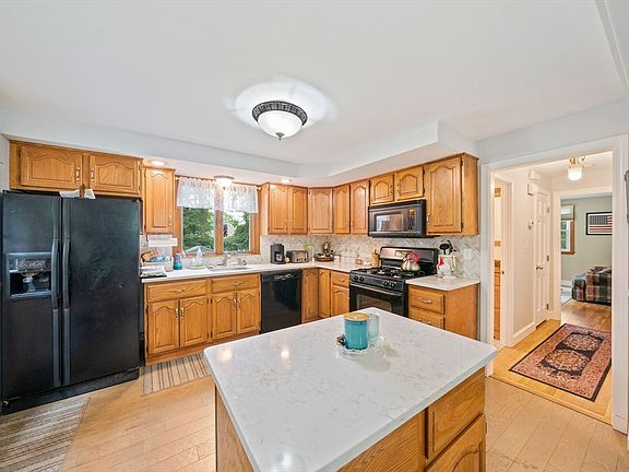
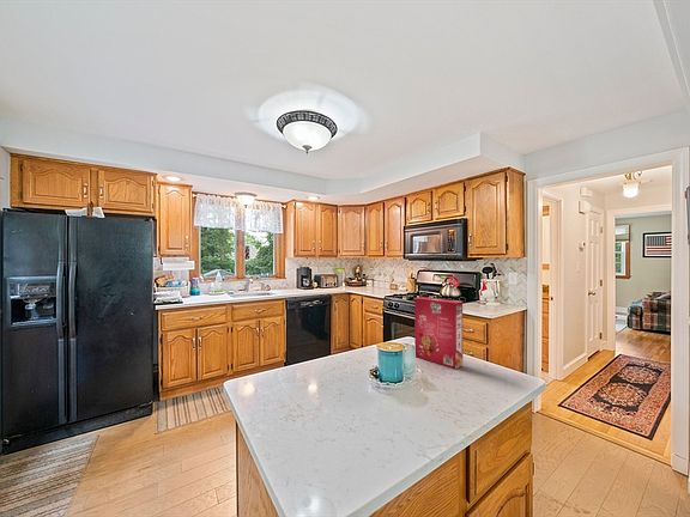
+ cereal box (437, 329)
